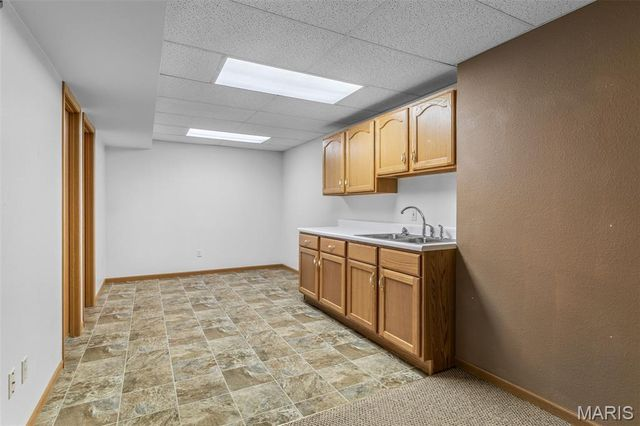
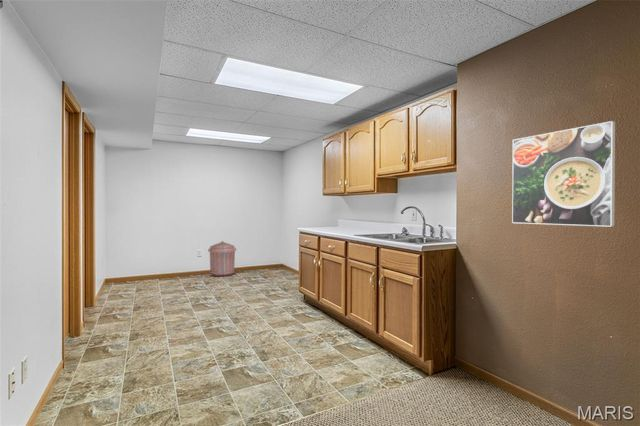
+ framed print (557, 178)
+ trash can (222, 257)
